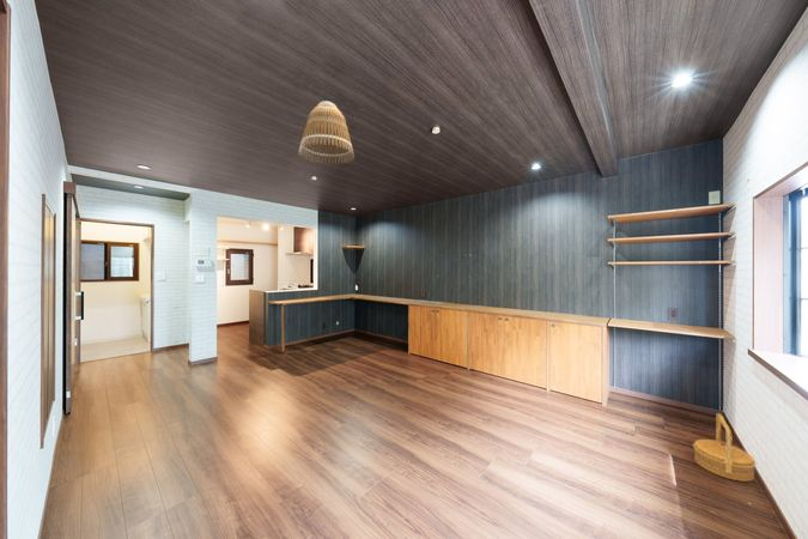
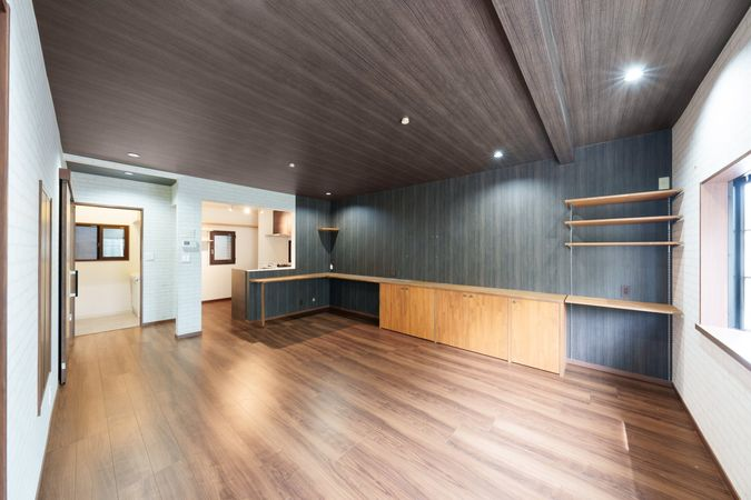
- basket (722, 443)
- lamp shade (326, 129)
